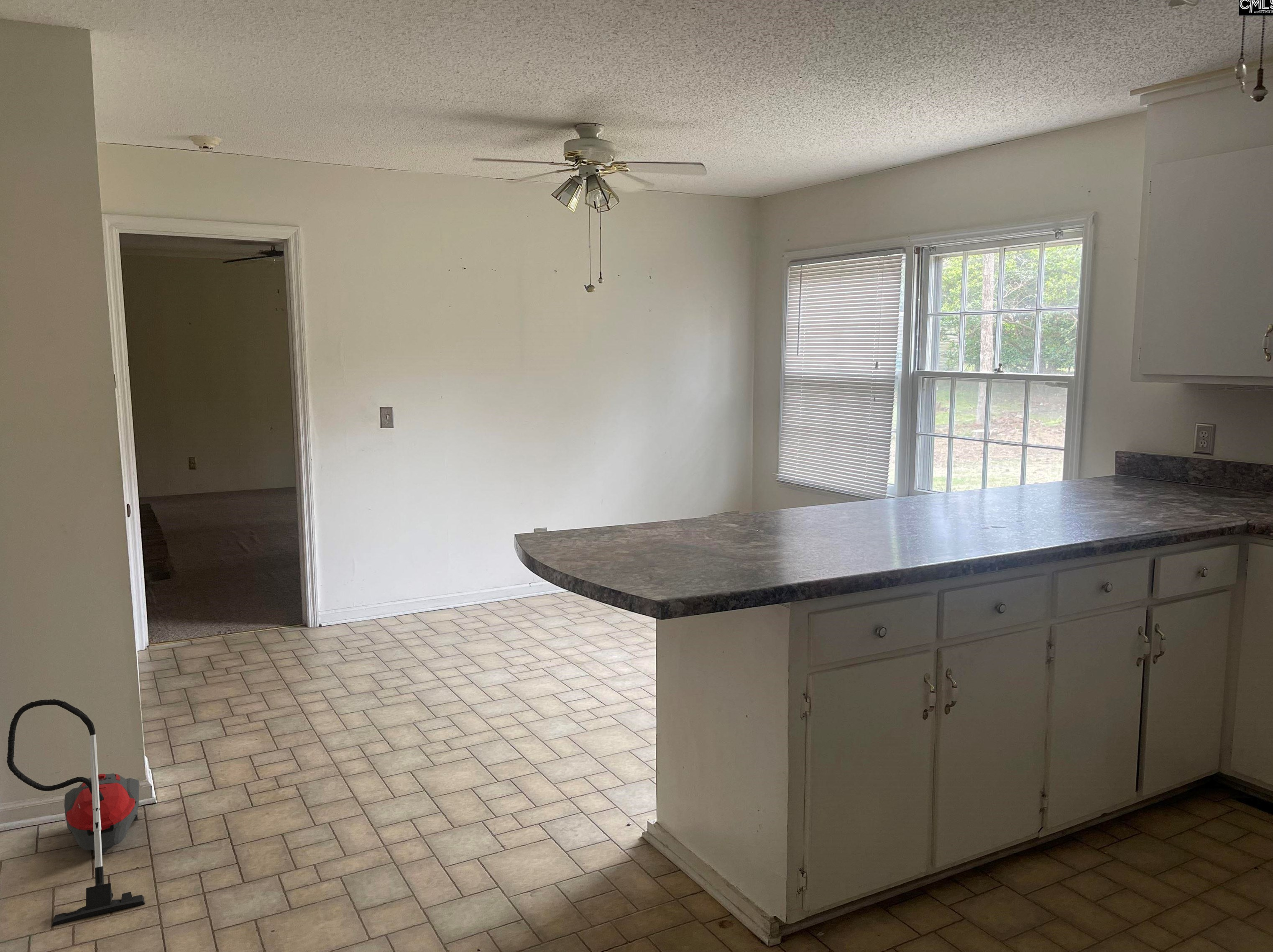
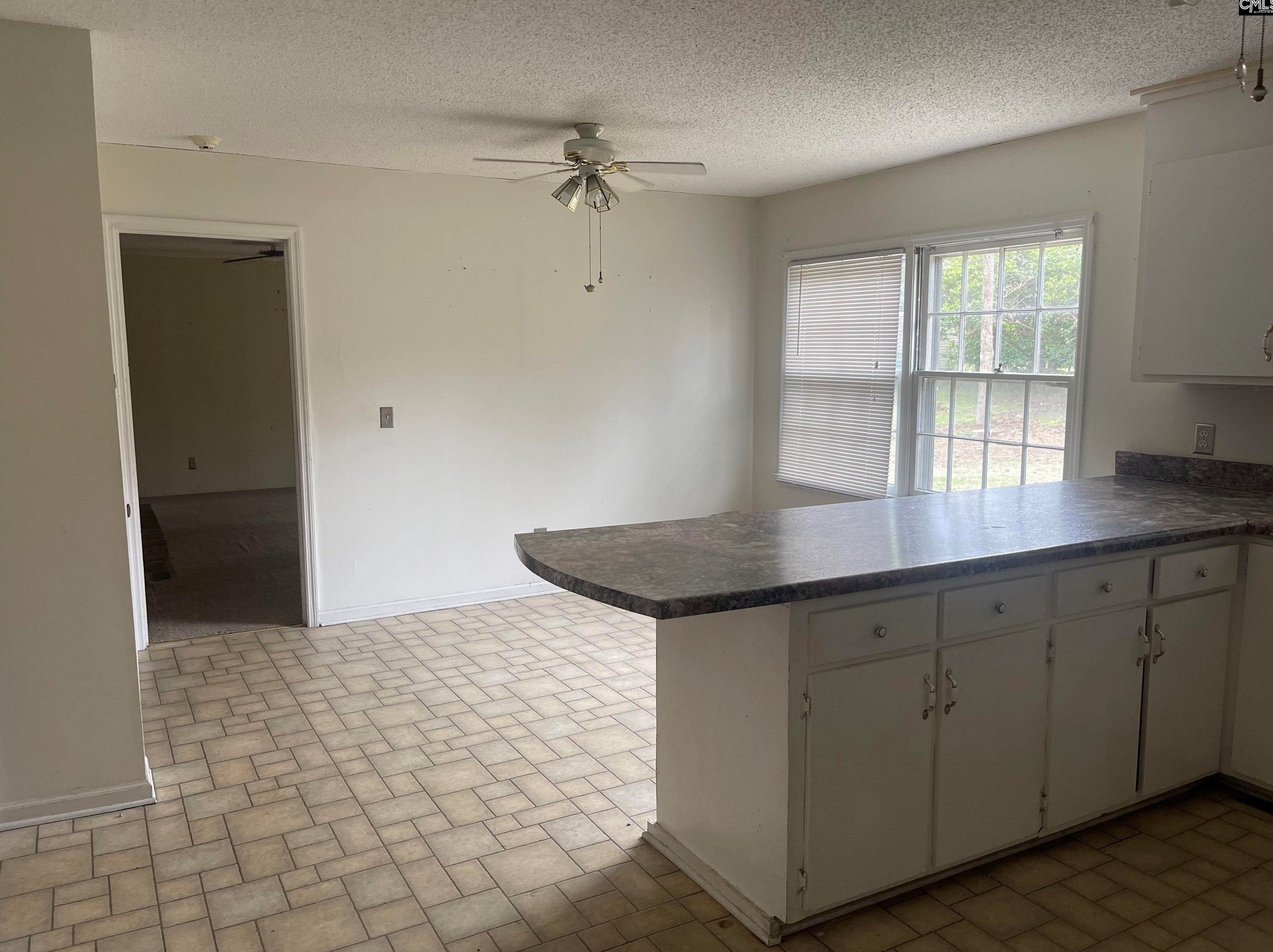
- vacuum cleaner (75, 781)
